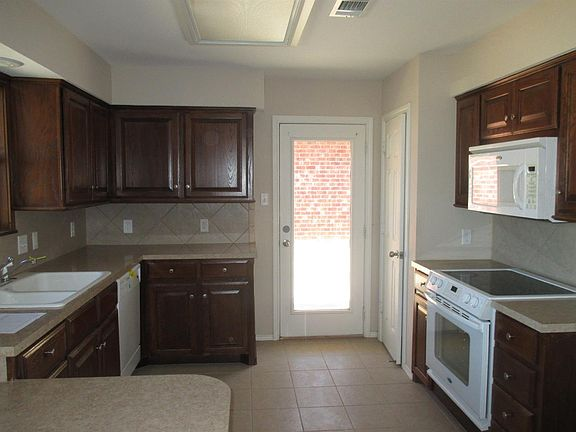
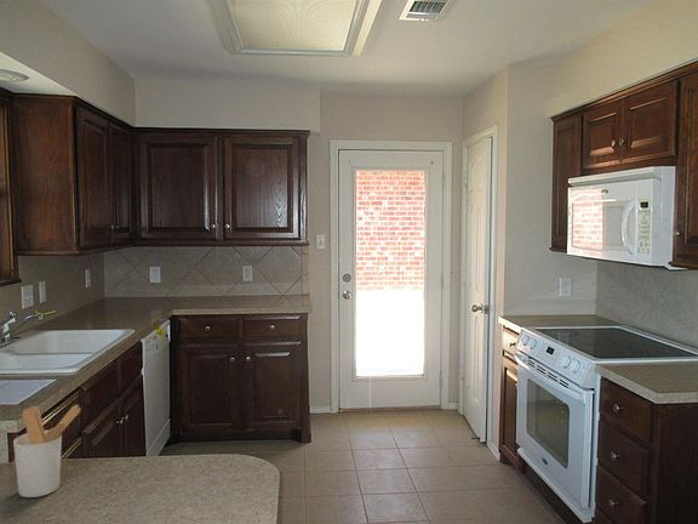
+ utensil holder (50, 448)
